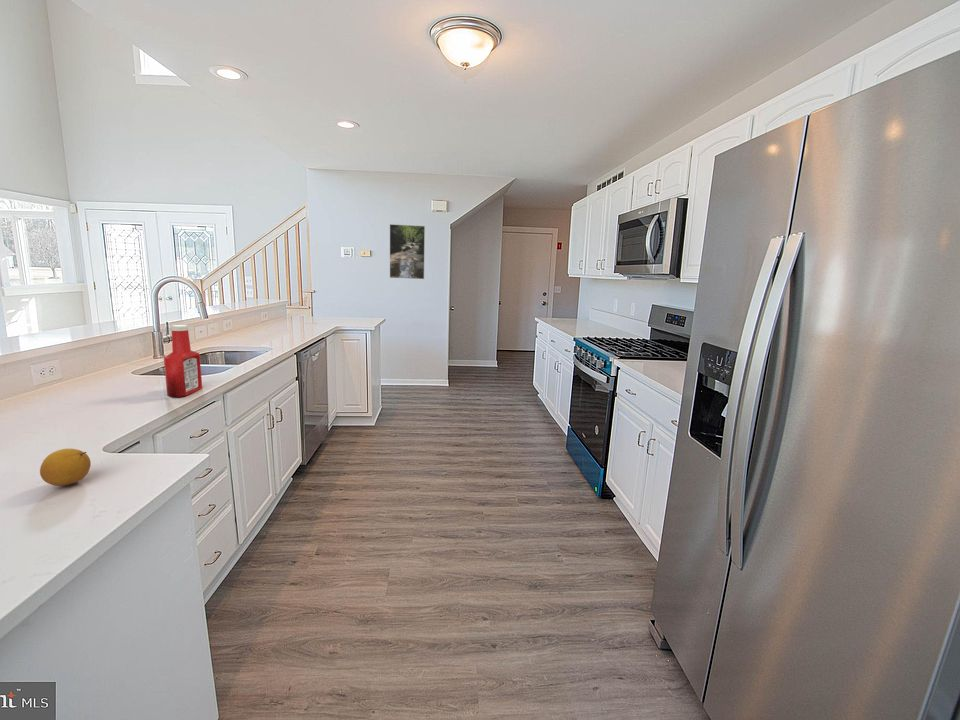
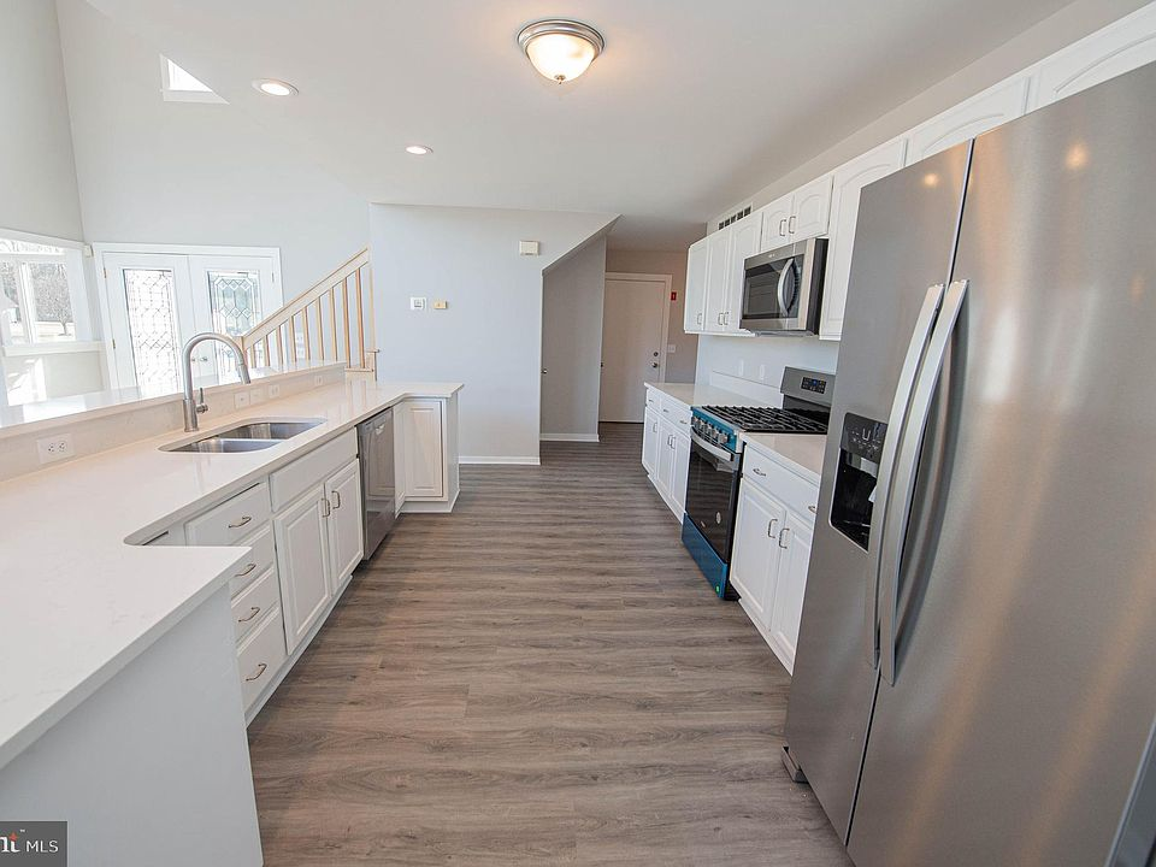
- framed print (407, 252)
- soap bottle (182, 359)
- fruit (65, 466)
